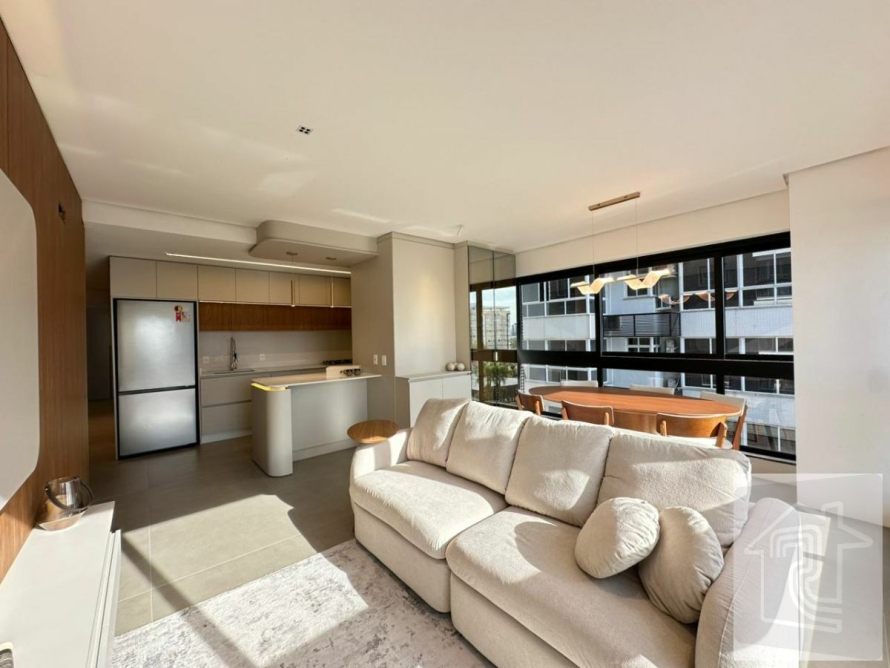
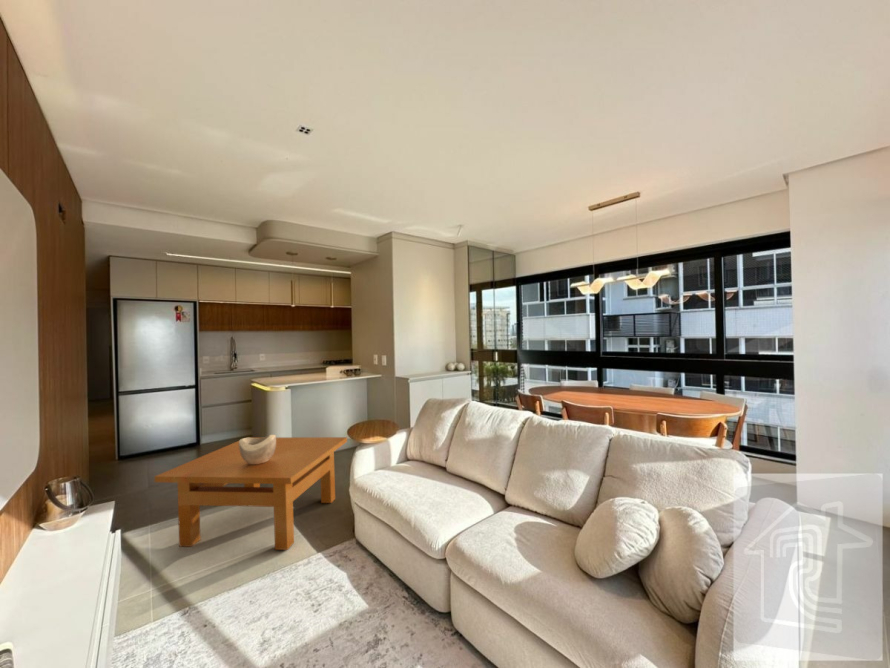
+ table (265, 487)
+ decorative bowl (258, 449)
